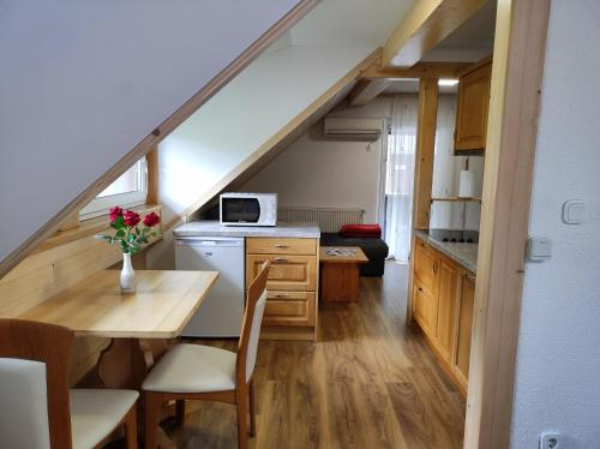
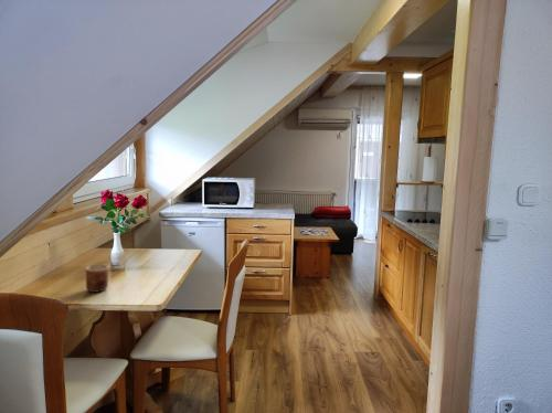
+ cup (97, 278)
